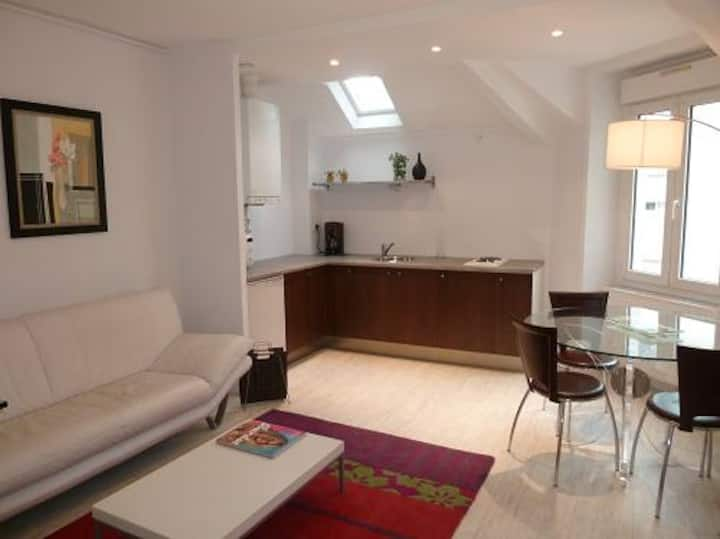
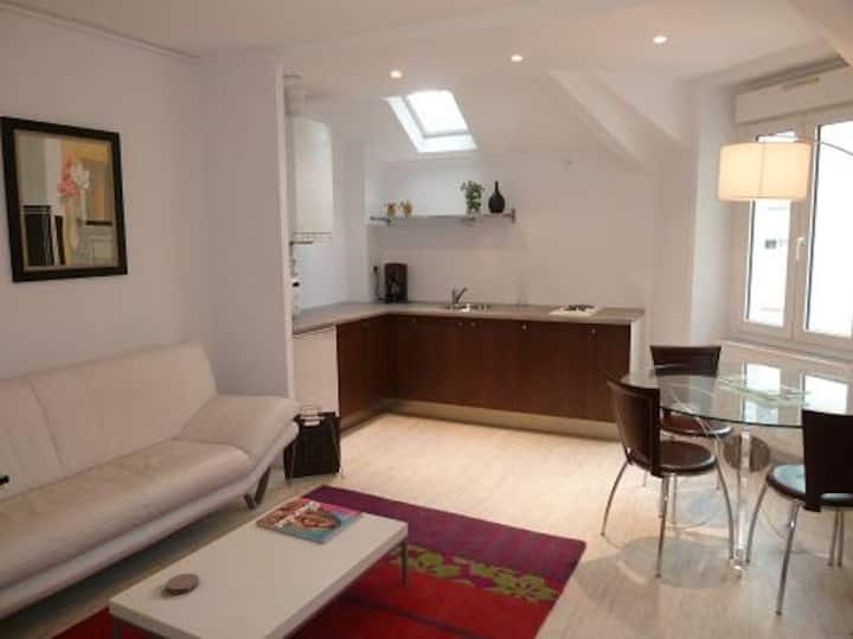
+ coaster (182, 582)
